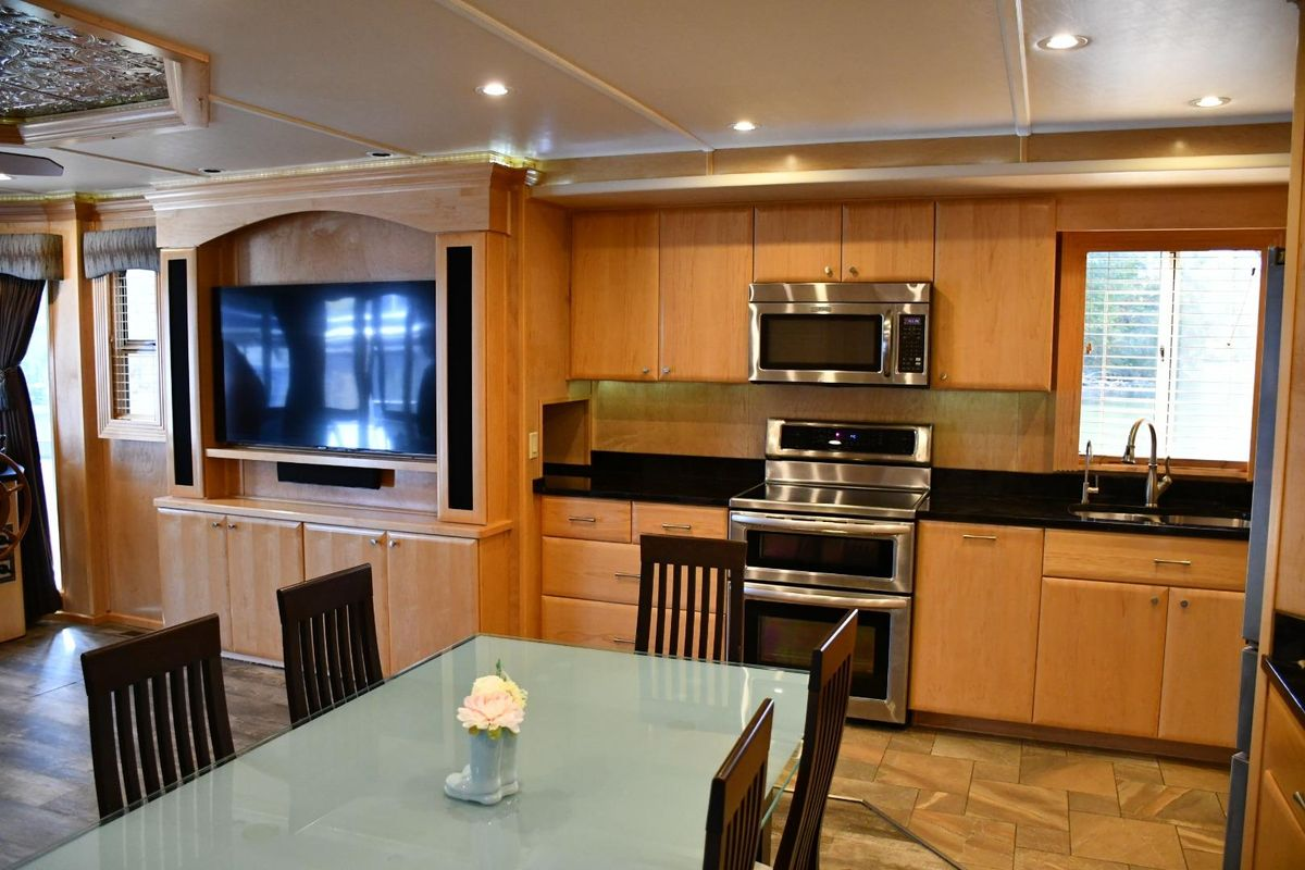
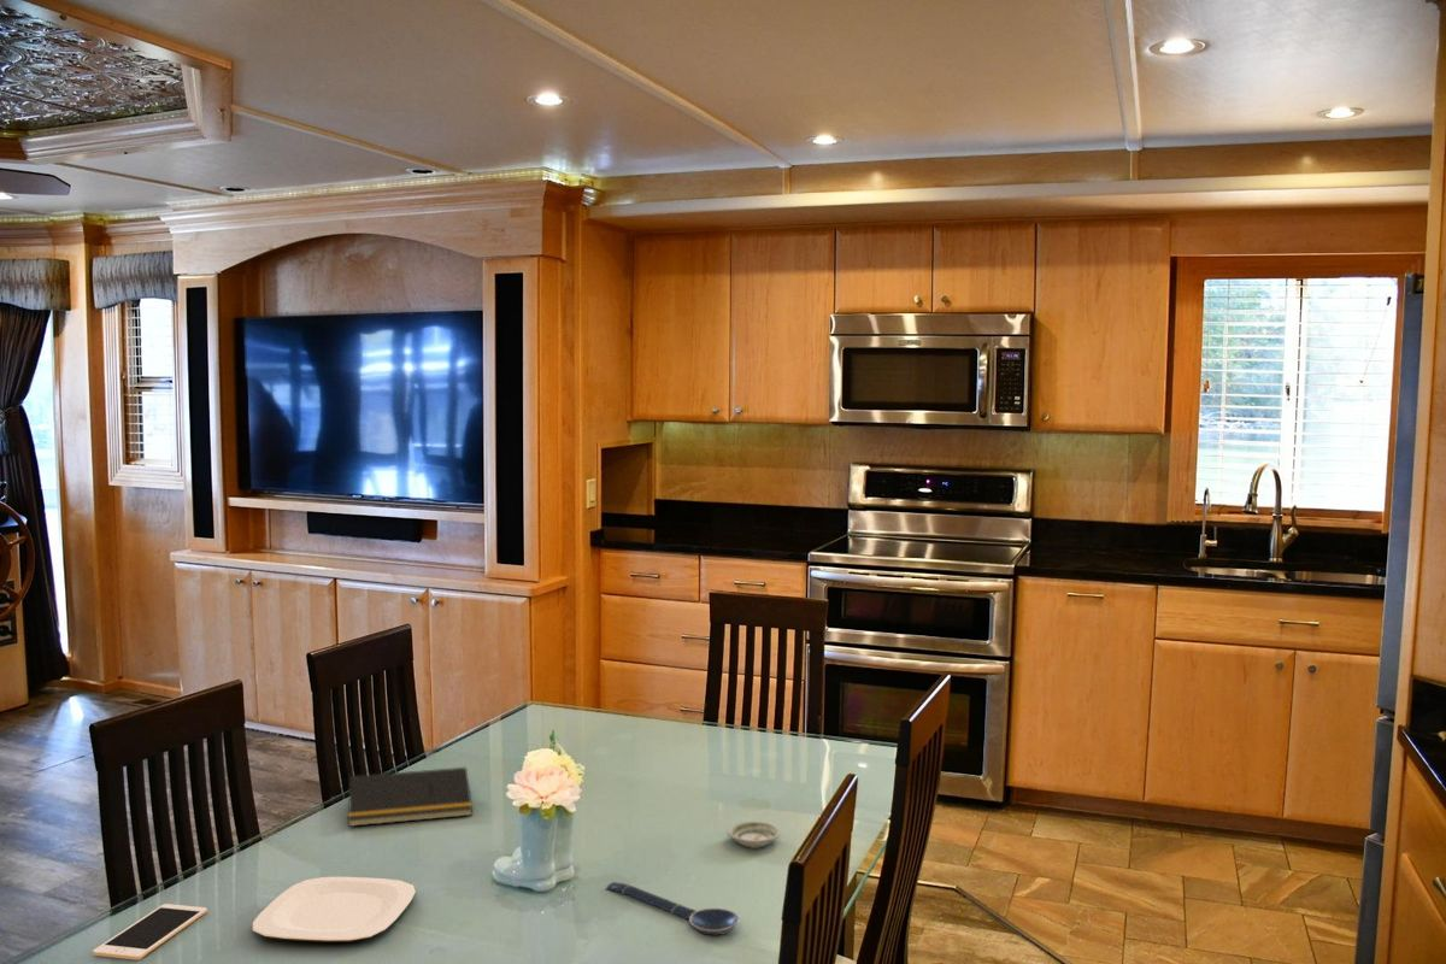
+ saucer (753, 836)
+ plate (336, 910)
+ spoon (672, 903)
+ notepad (410, 795)
+ cell phone (152, 930)
